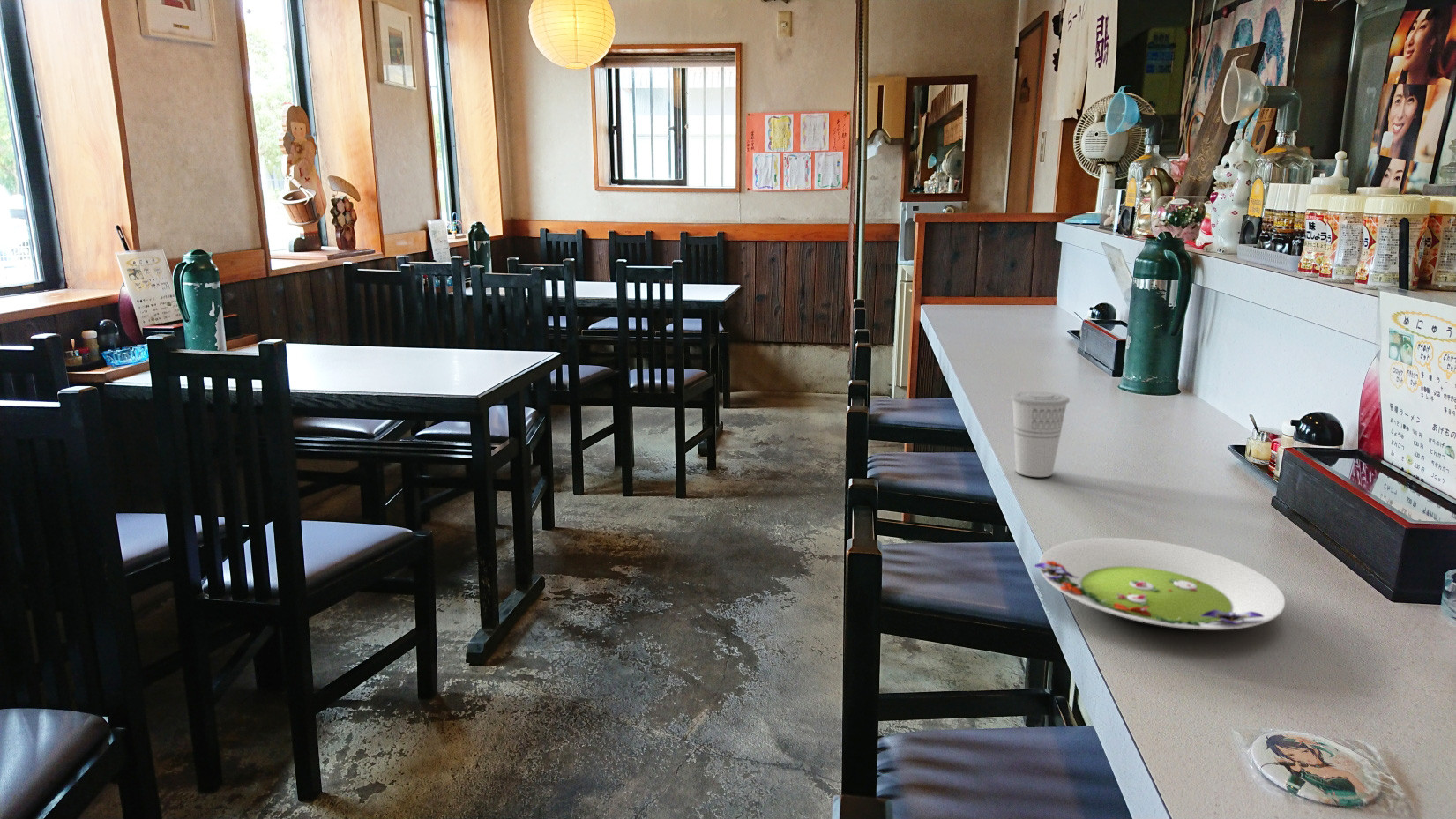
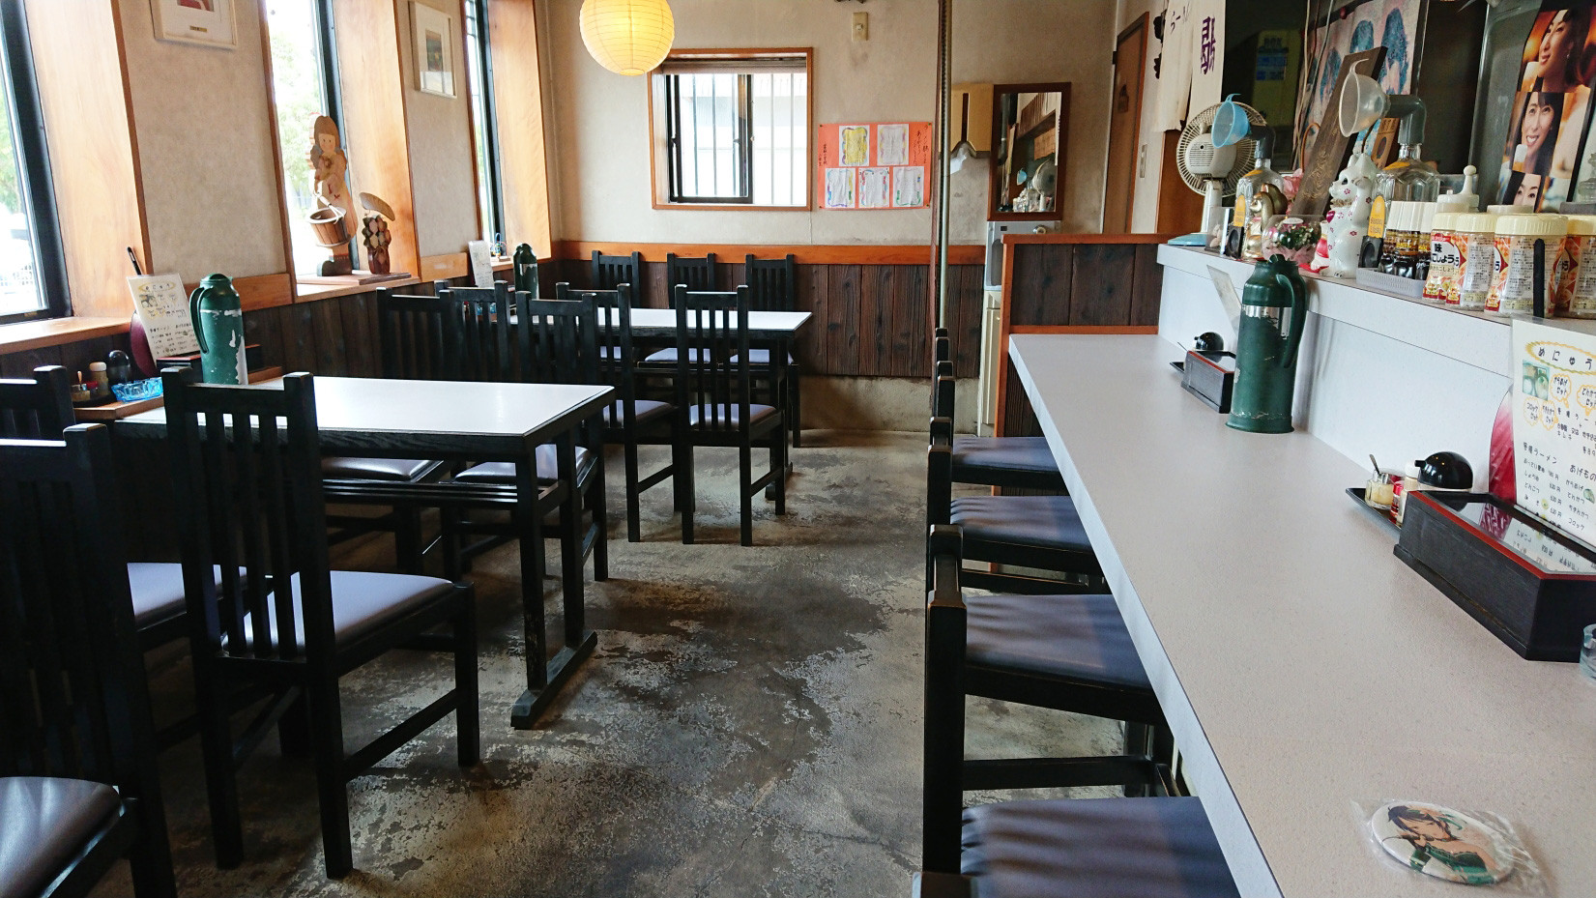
- salad plate (1154, 584)
- cup (1036, 433)
